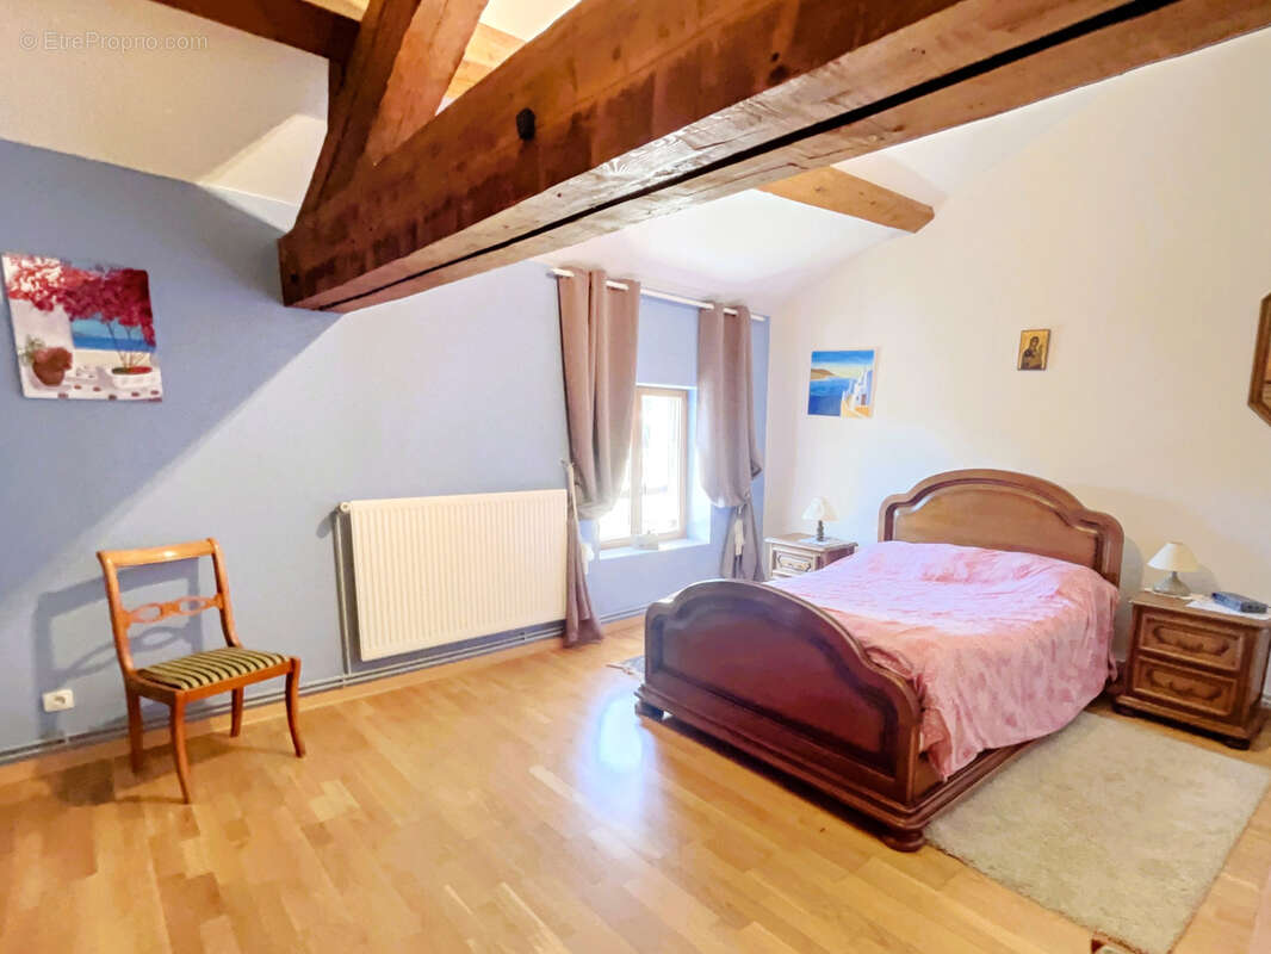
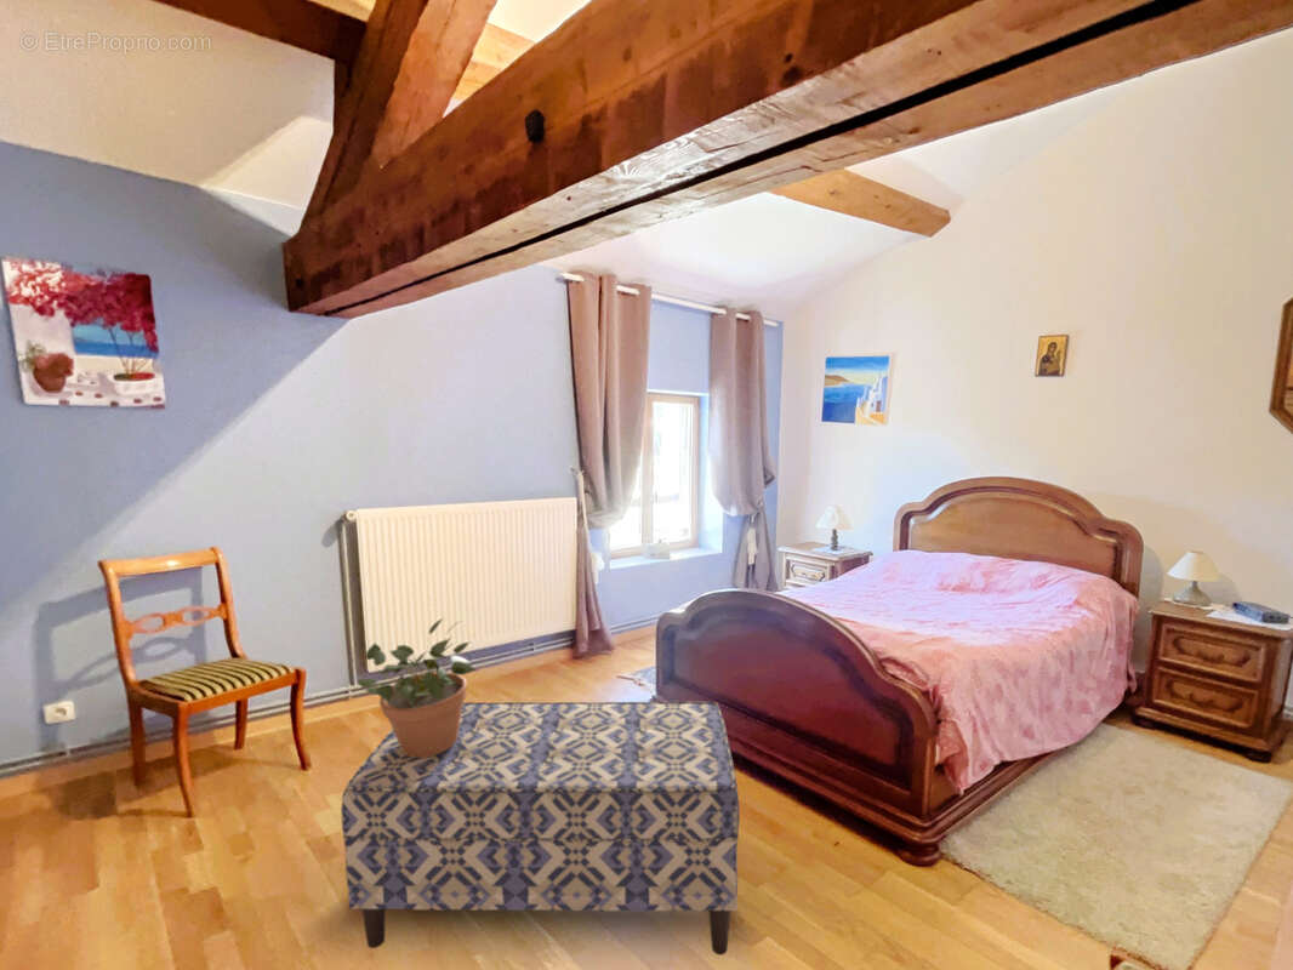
+ bench (556, 817)
+ potted plant (429, 686)
